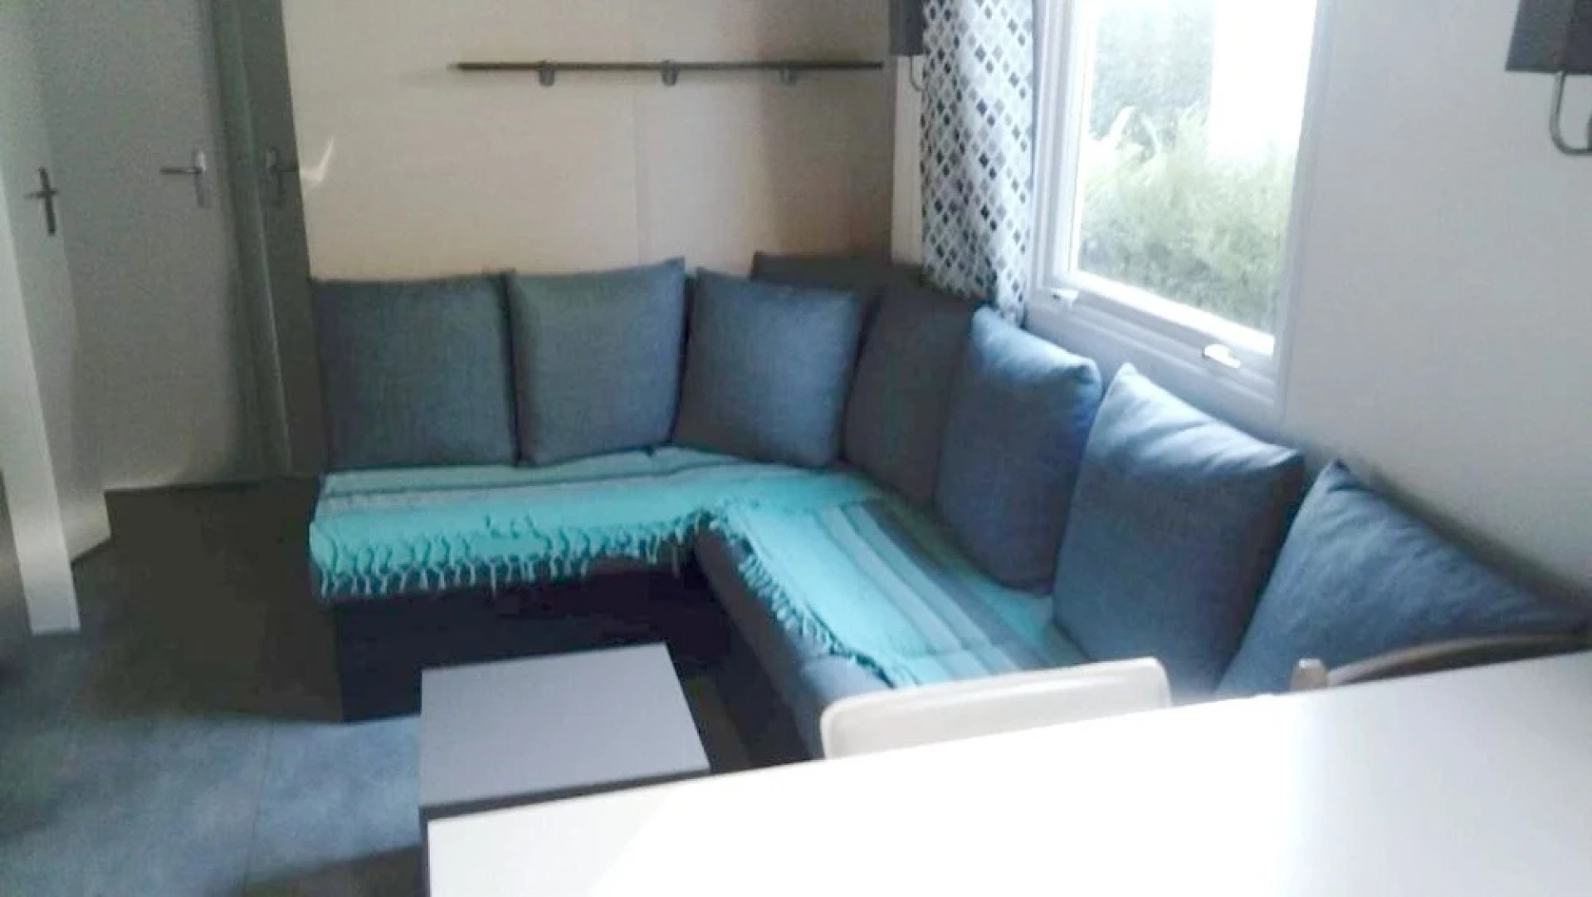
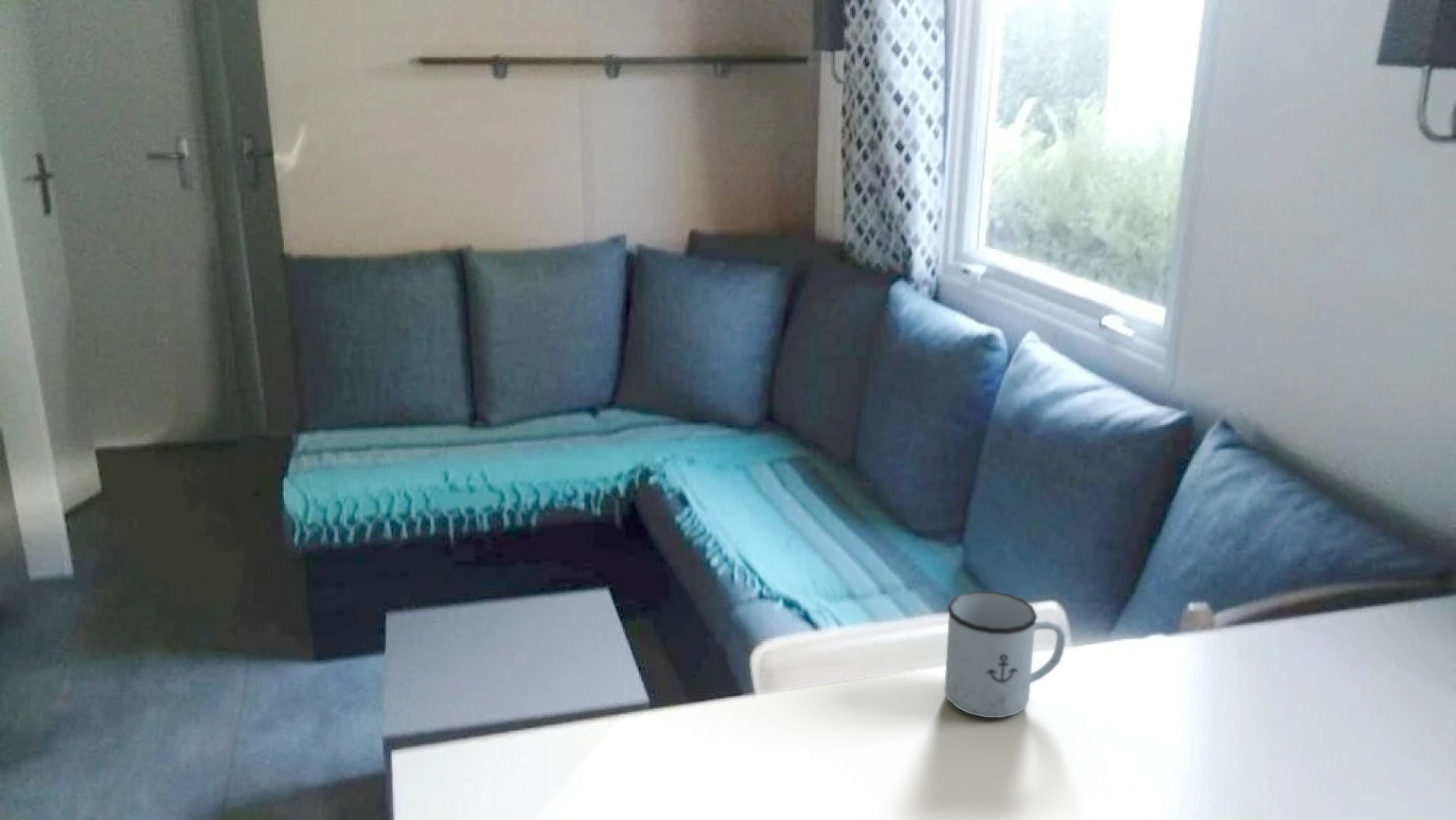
+ mug (1006, 653)
